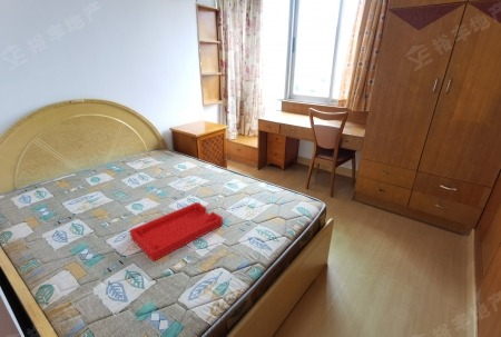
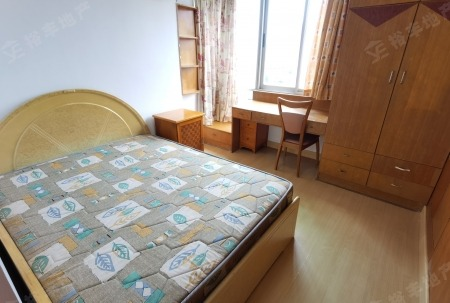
- tray (178, 227)
